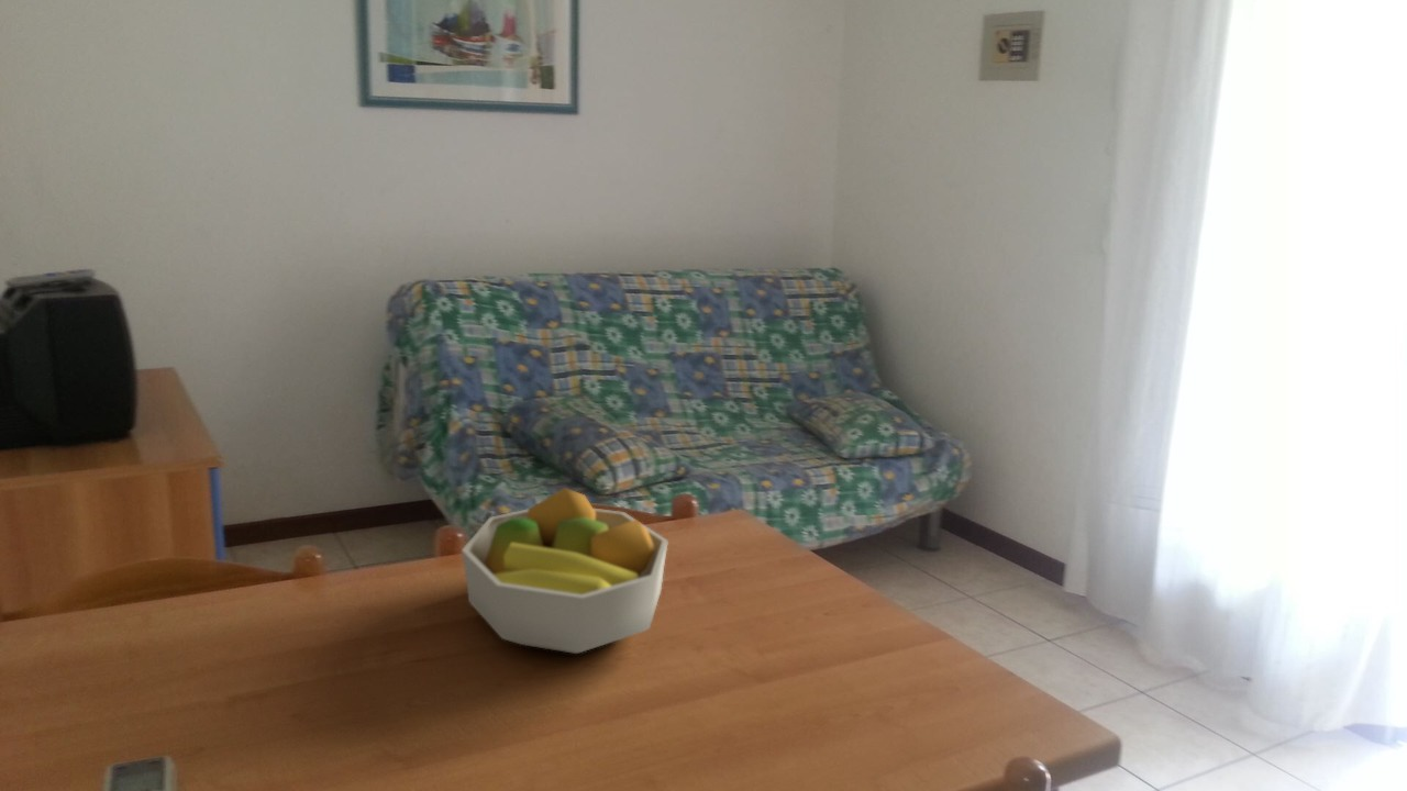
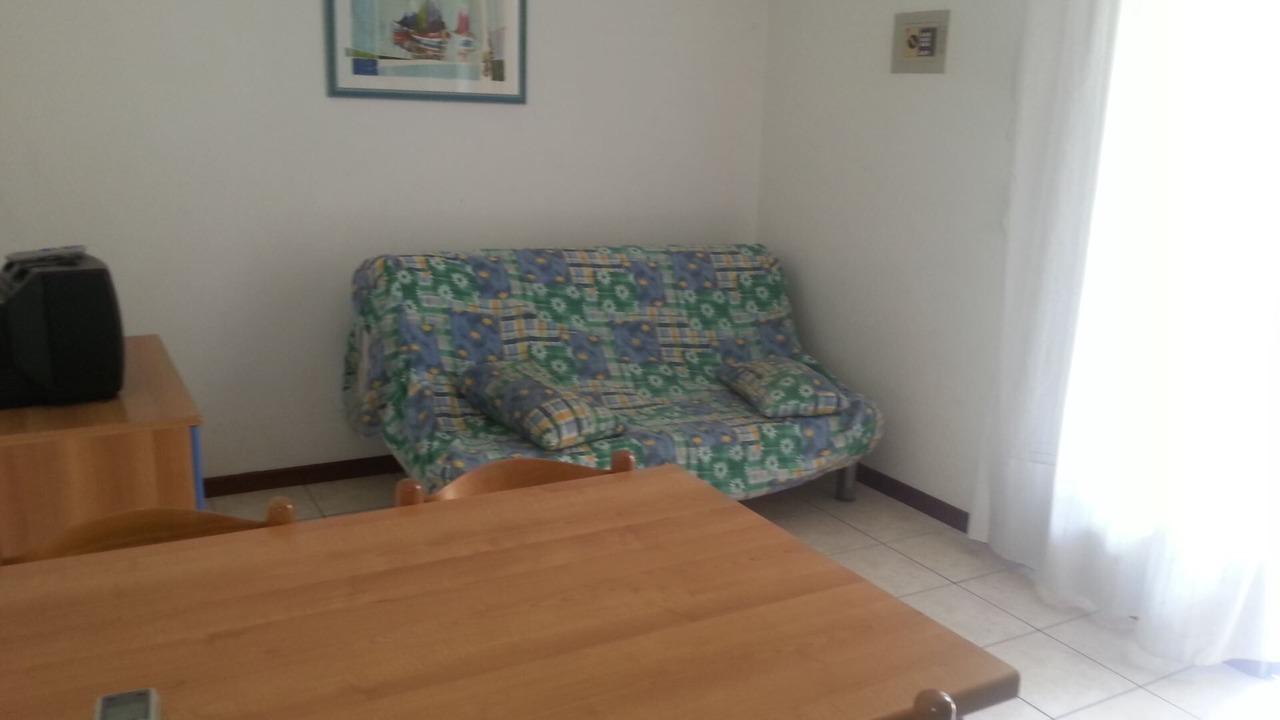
- fruit bowl (566, 564)
